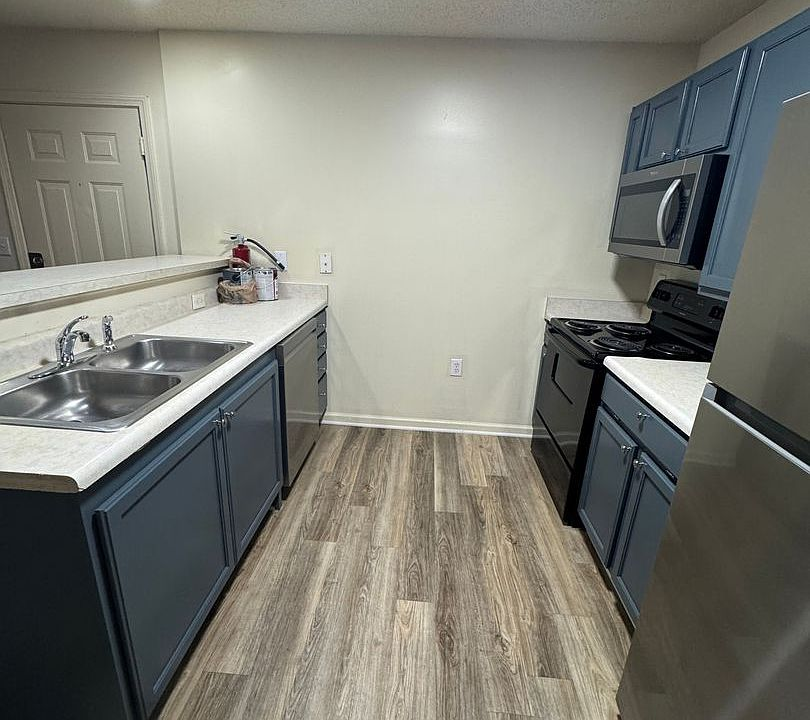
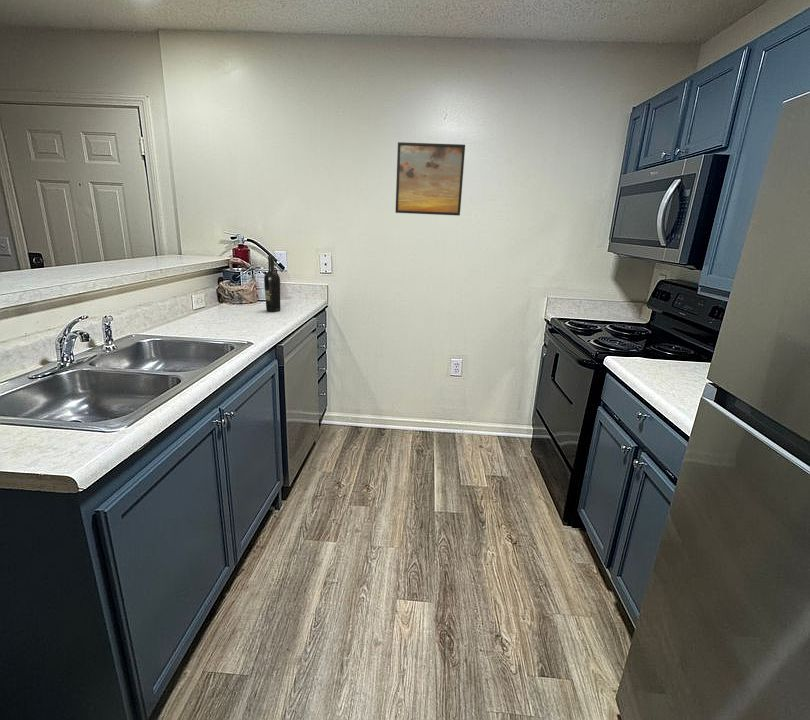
+ wine bottle (272, 283)
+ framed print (429, 179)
